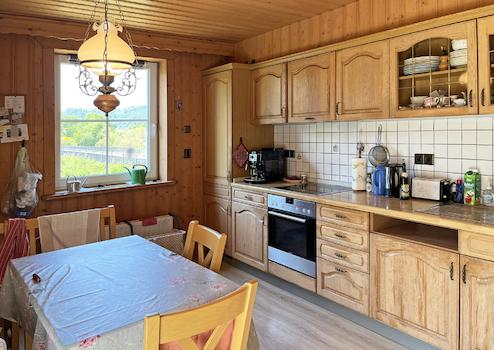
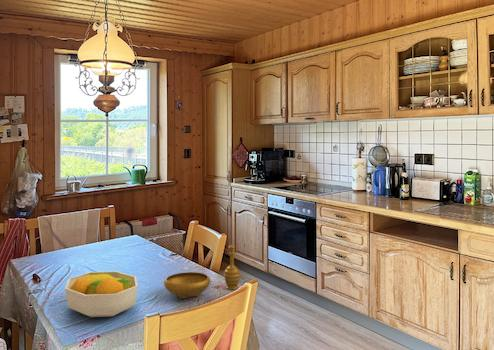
+ fruit bowl (102, 288)
+ decorative bowl (202, 273)
